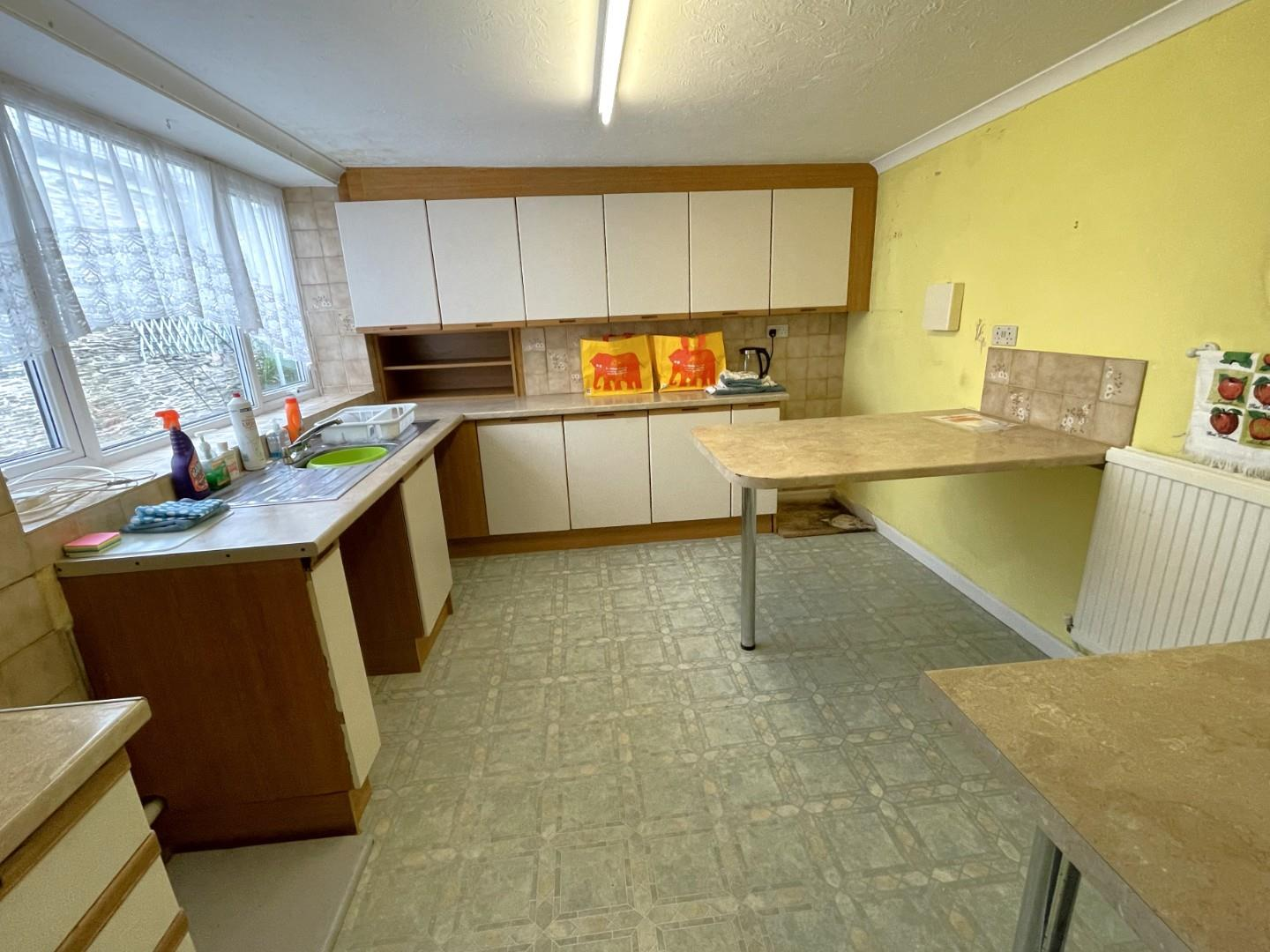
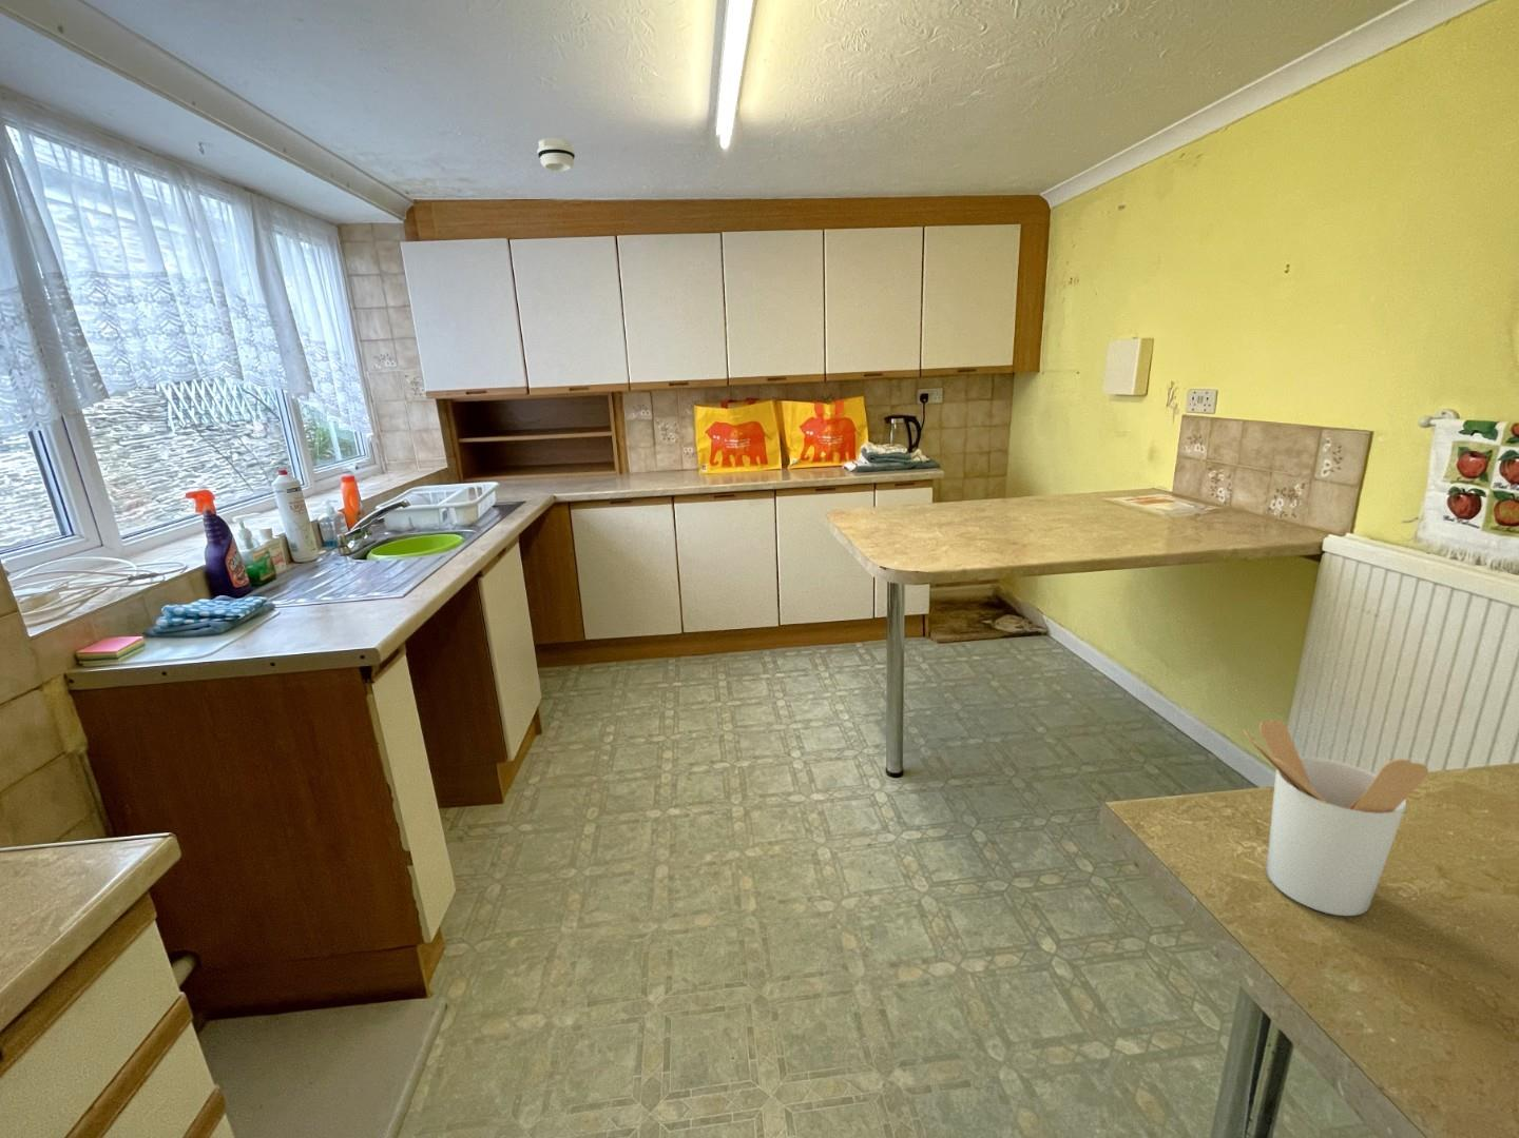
+ utensil holder (1308, 814)
+ smoke detector (556, 155)
